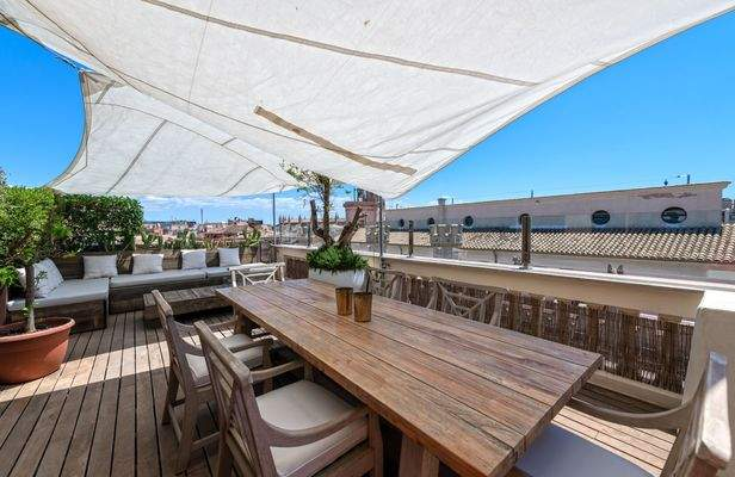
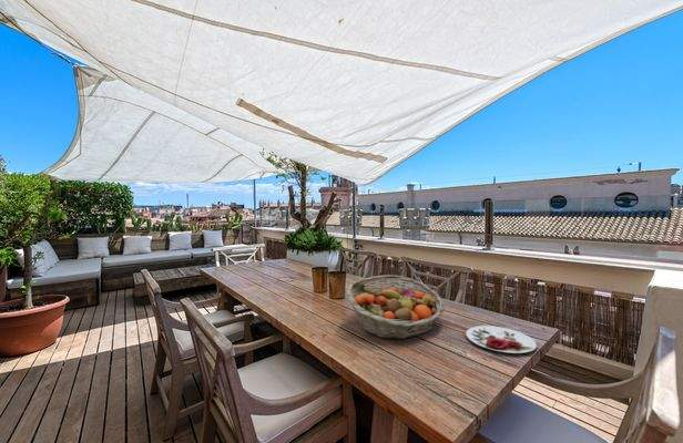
+ plate (499, 337)
+ fruit basket (395, 303)
